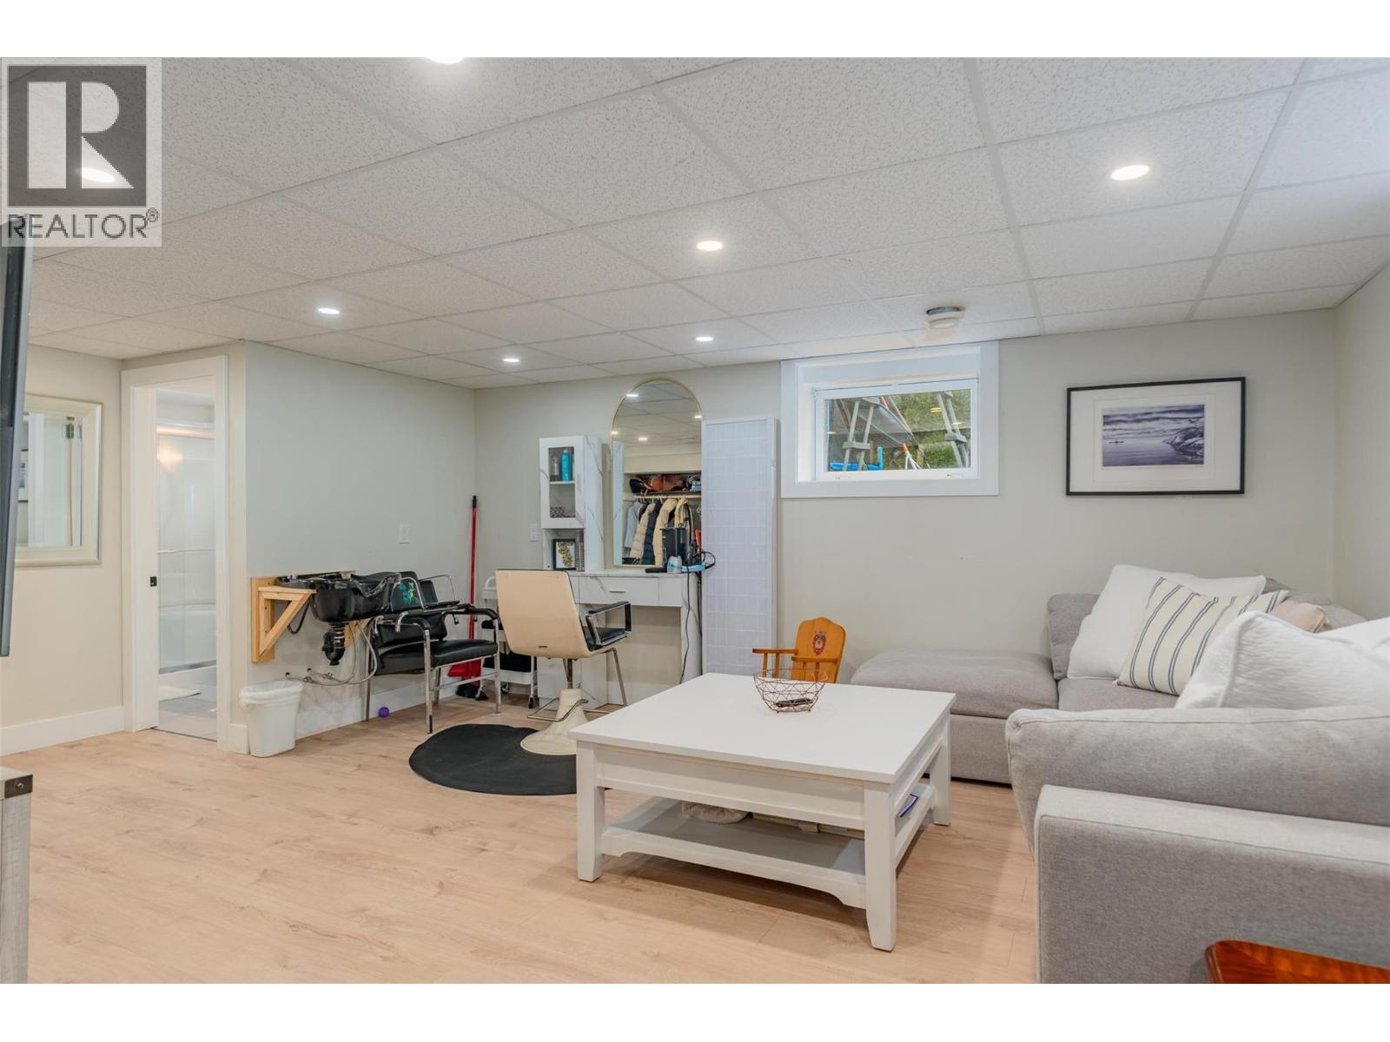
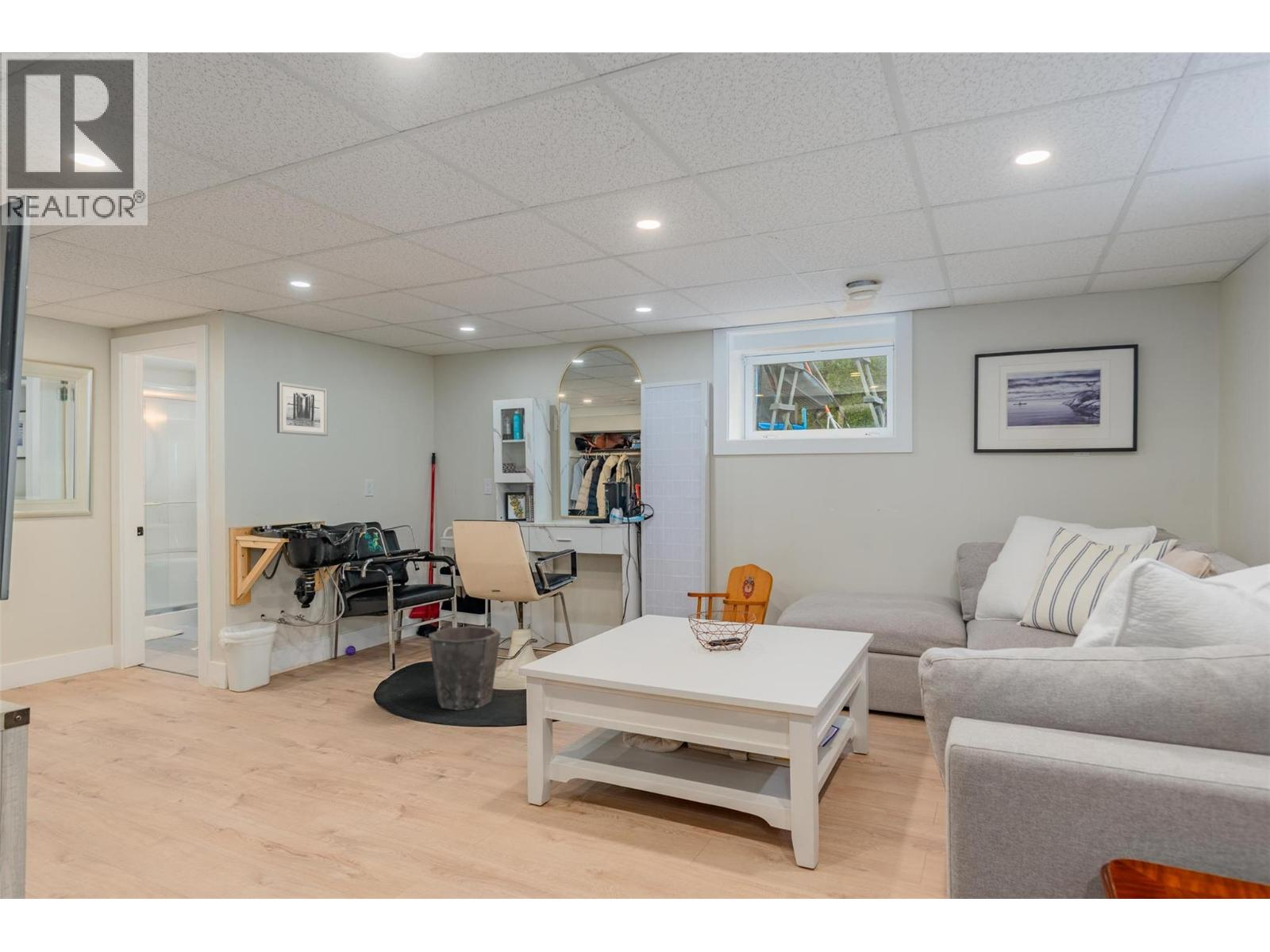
+ waste bin (464, 667)
+ wall art (303, 409)
